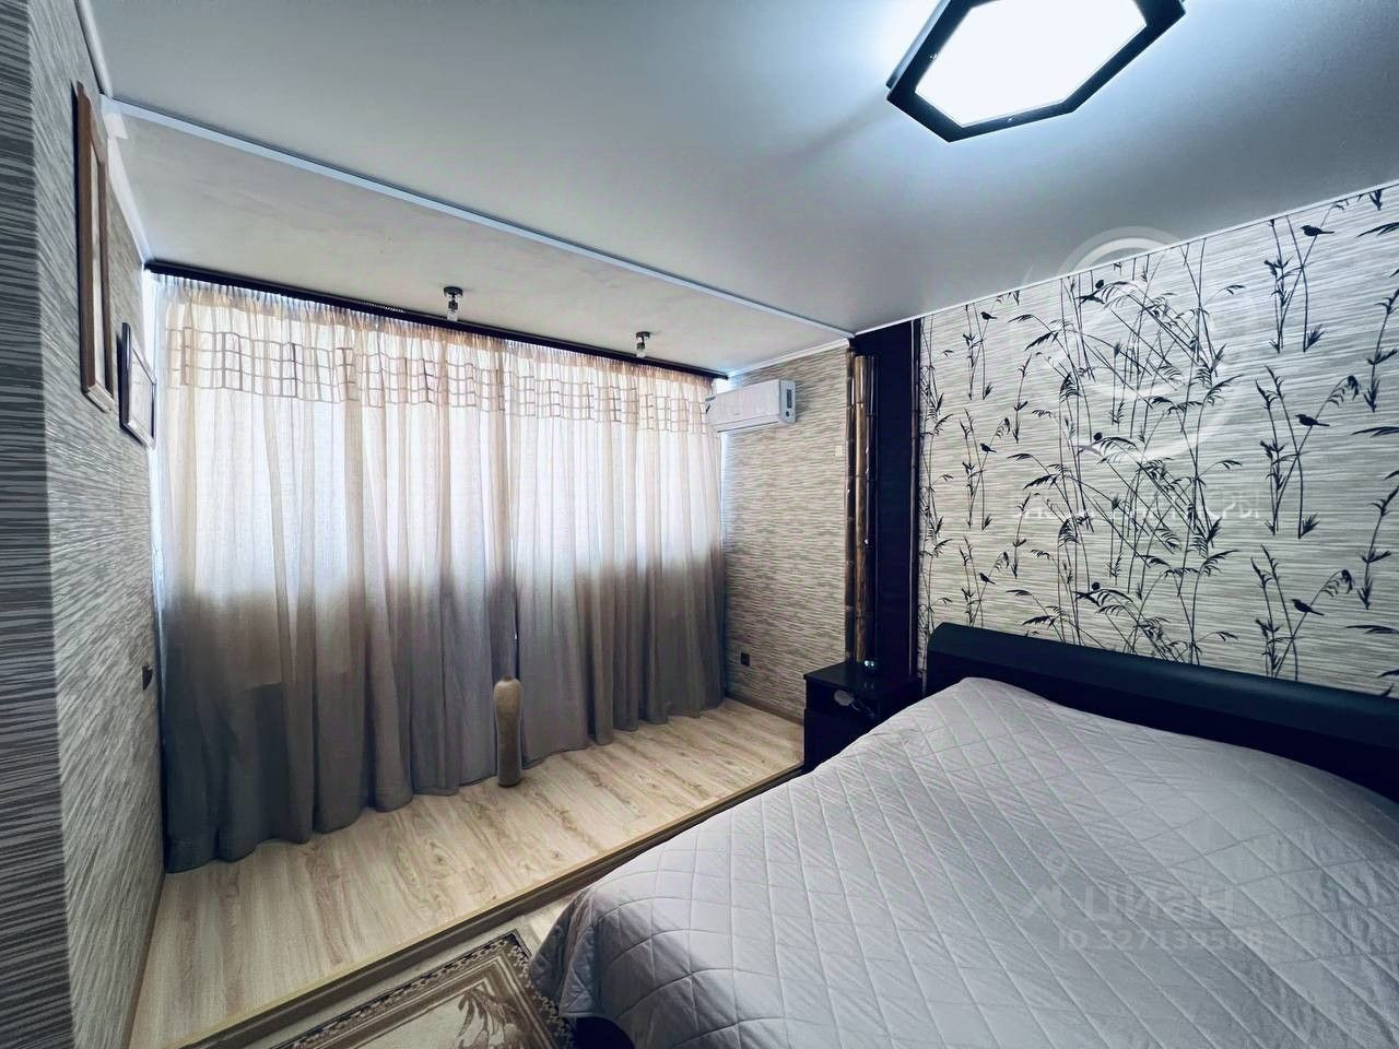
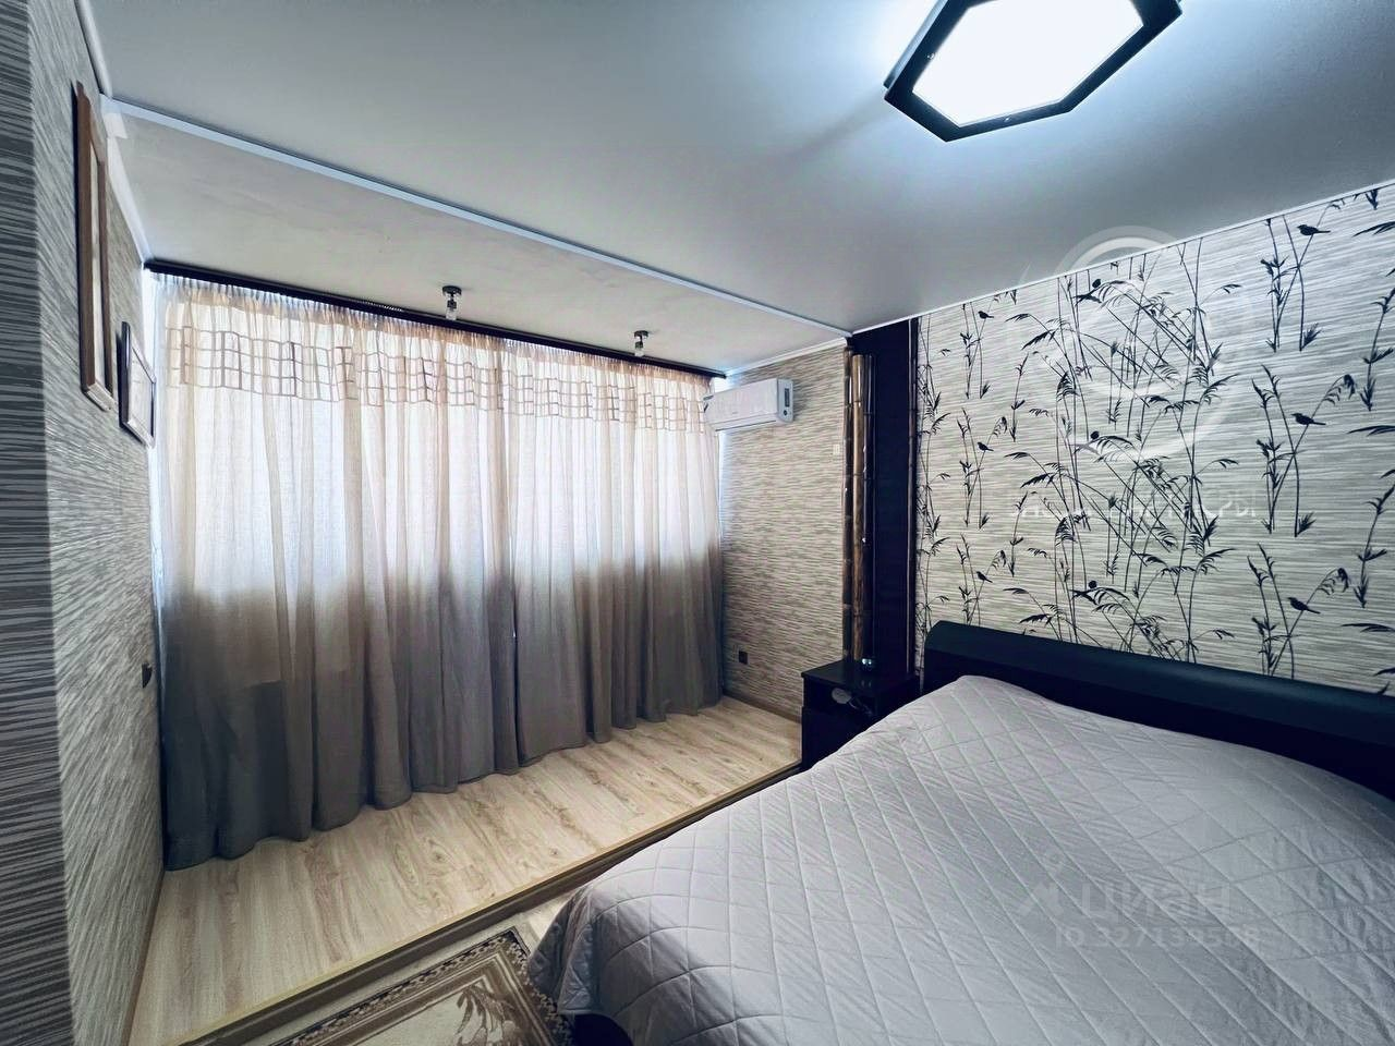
- vase (508, 728)
